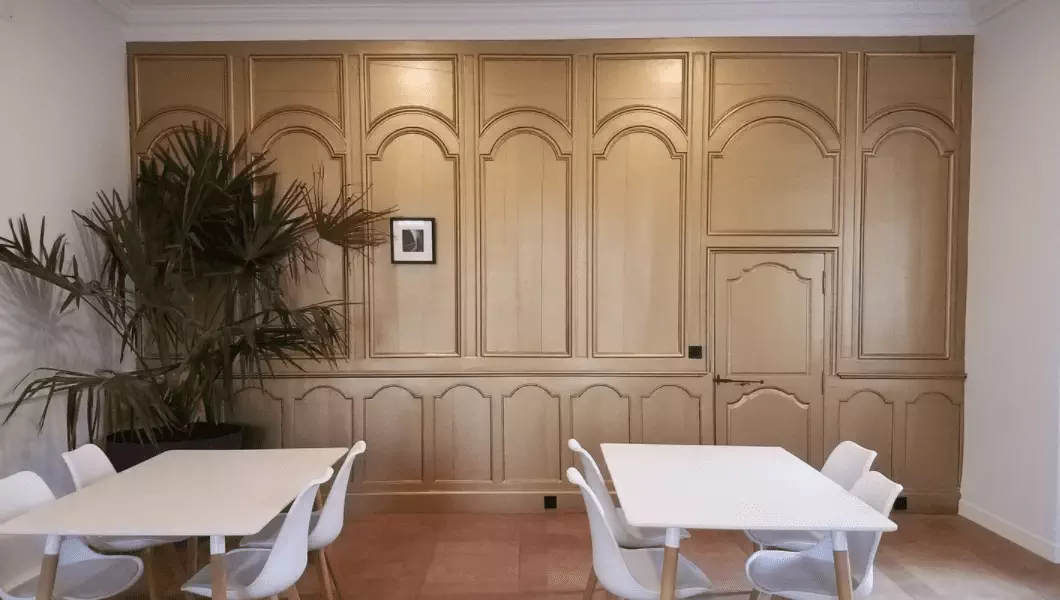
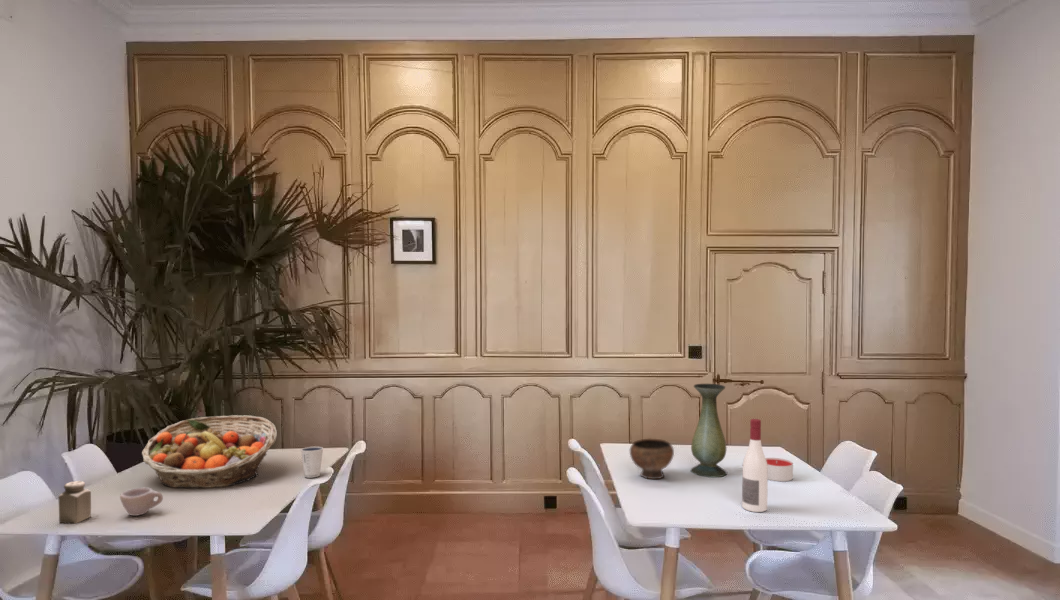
+ cup (142, 502)
+ bowl (651, 459)
+ dixie cup (312, 461)
+ alcohol (755, 464)
+ fruit basket (212, 450)
+ salt shaker (75, 501)
+ candle (776, 468)
+ vase (708, 429)
